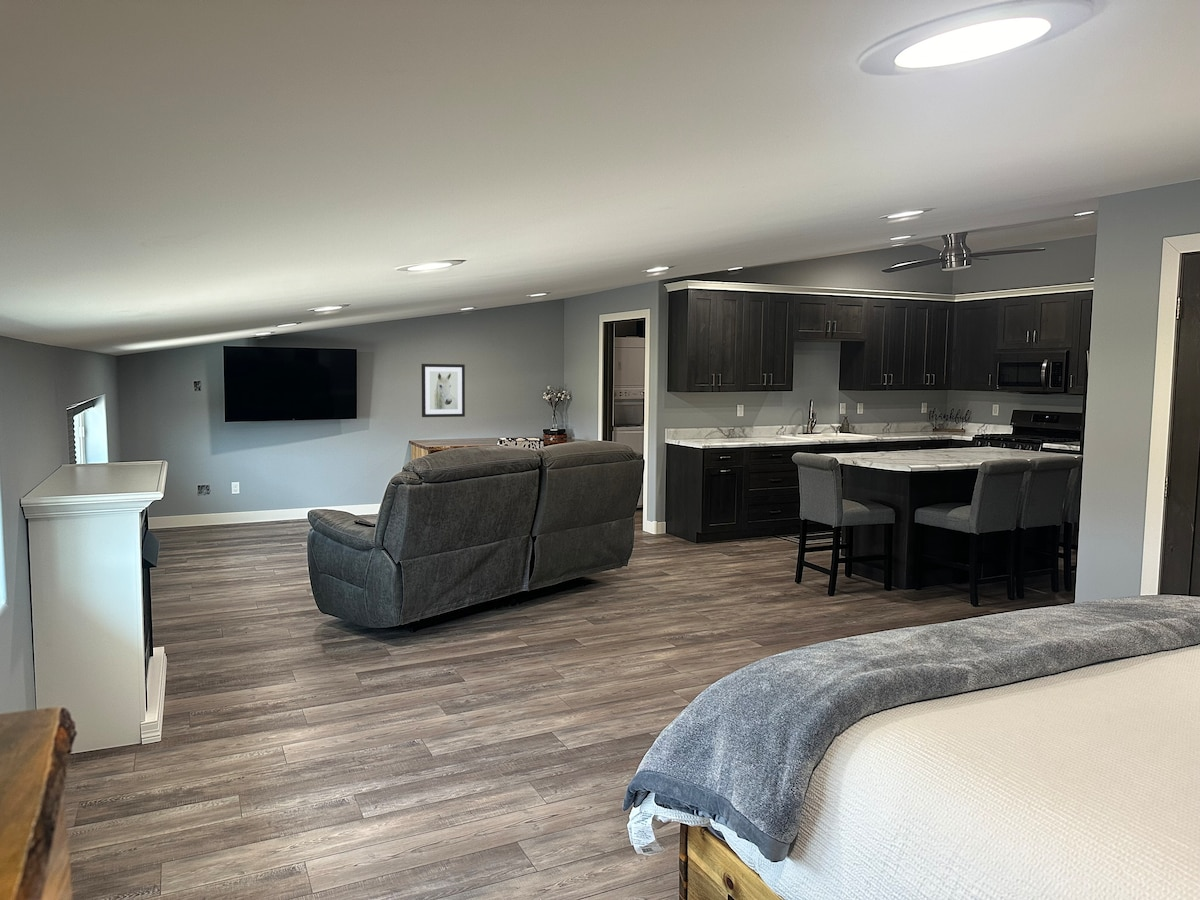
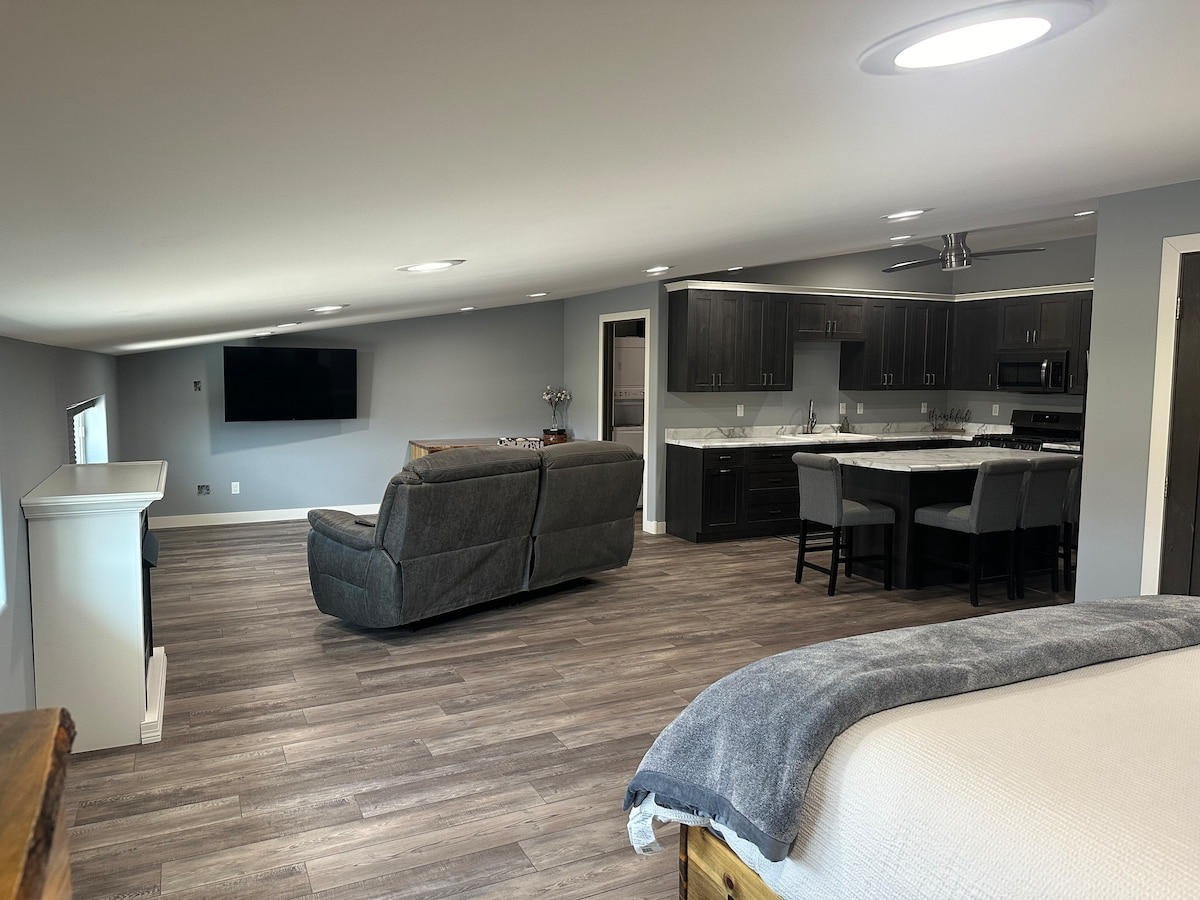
- wall art (443, 390)
